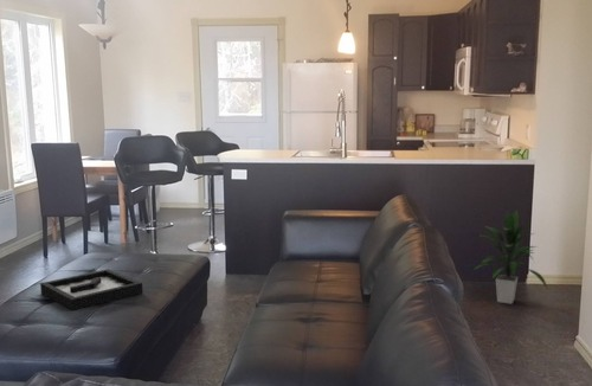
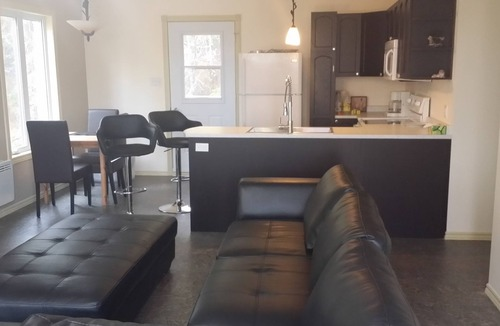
- decorative tray (91, 288)
- indoor plant (510, 258)
